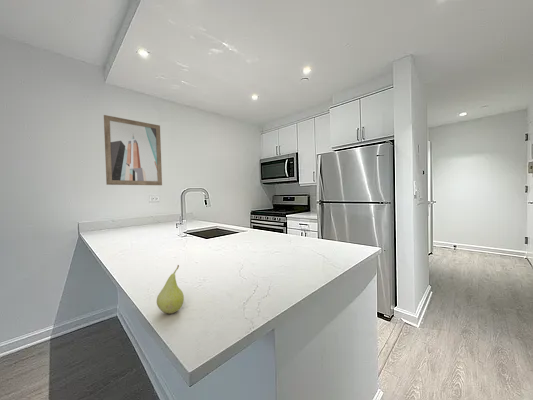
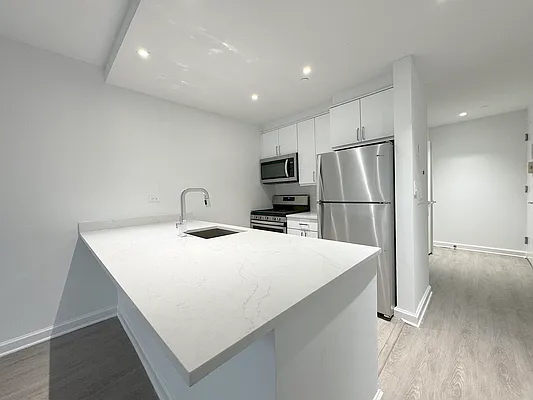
- fruit (171, 289)
- wall art (135, 153)
